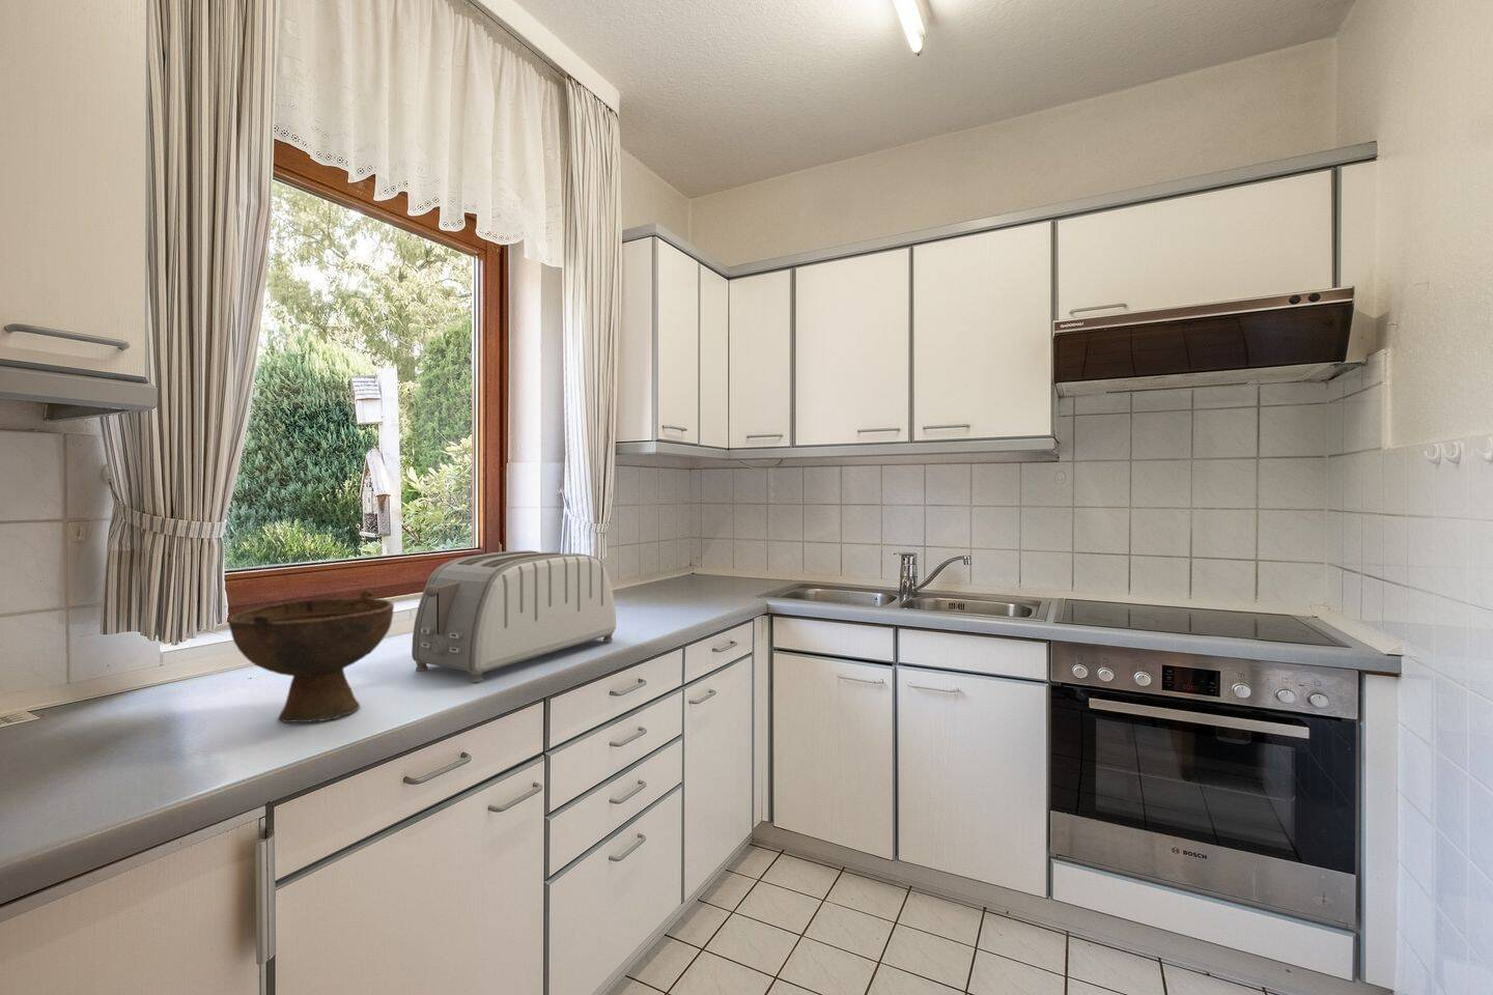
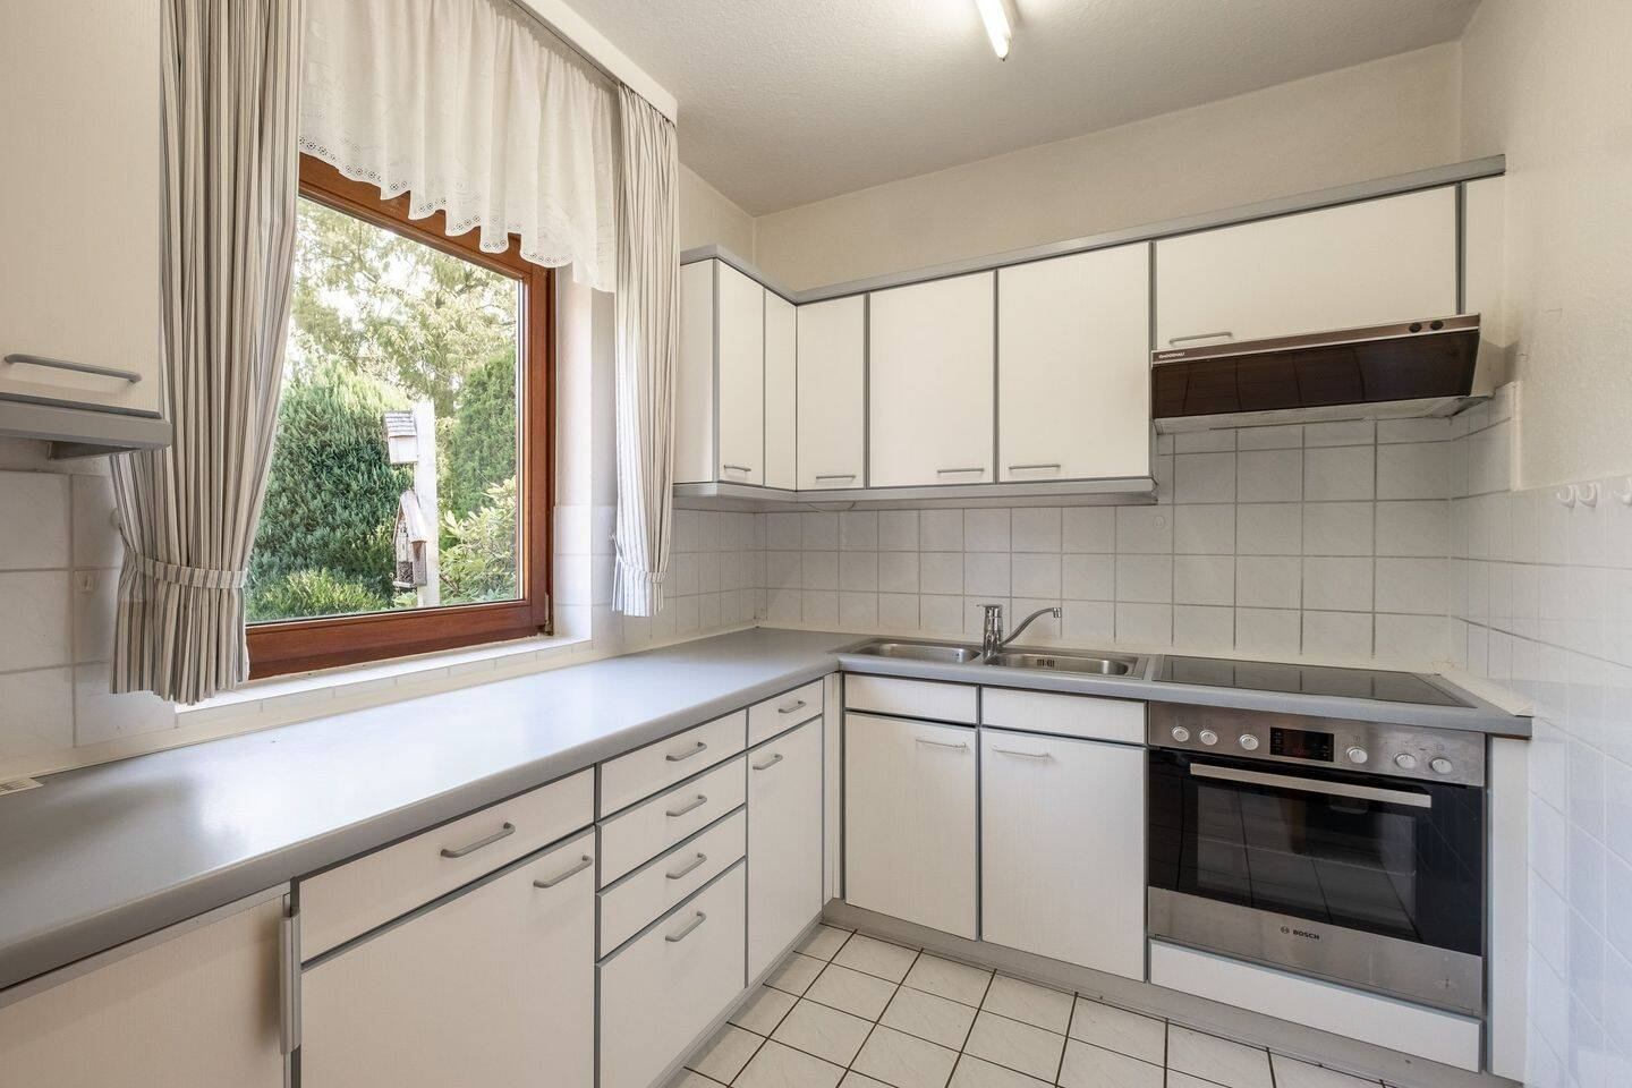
- toaster (518, 604)
- bowl (317, 656)
